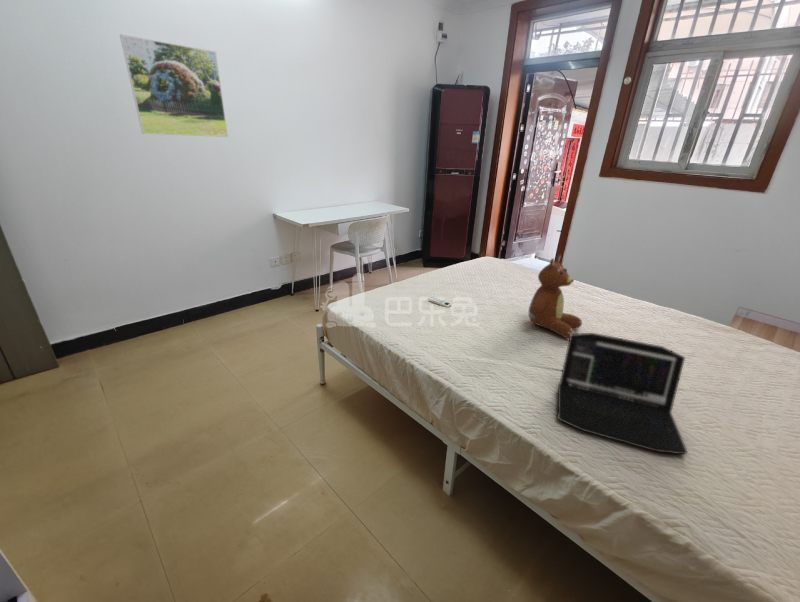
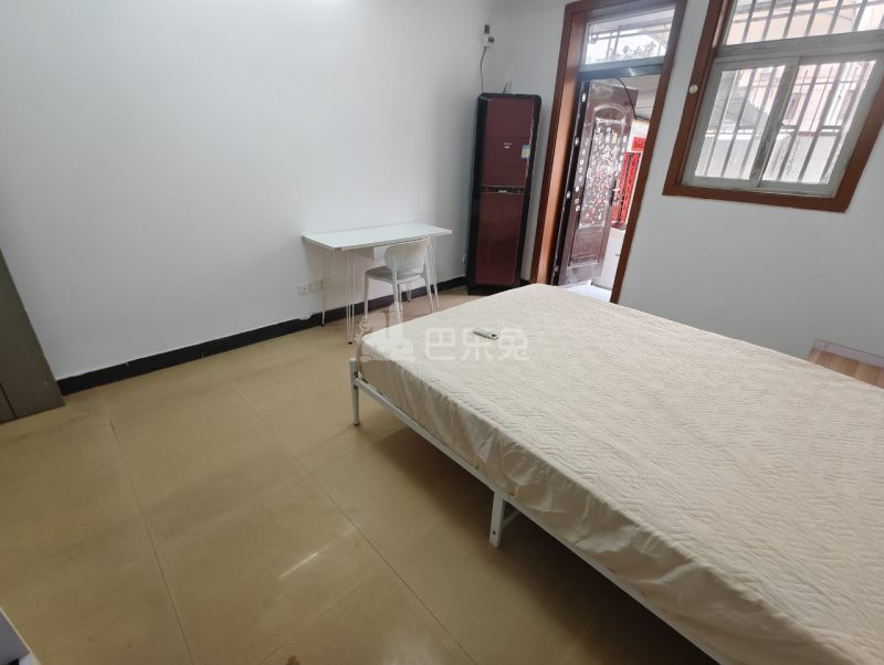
- teddy bear (559, 294)
- laptop (622, 387)
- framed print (179, 91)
